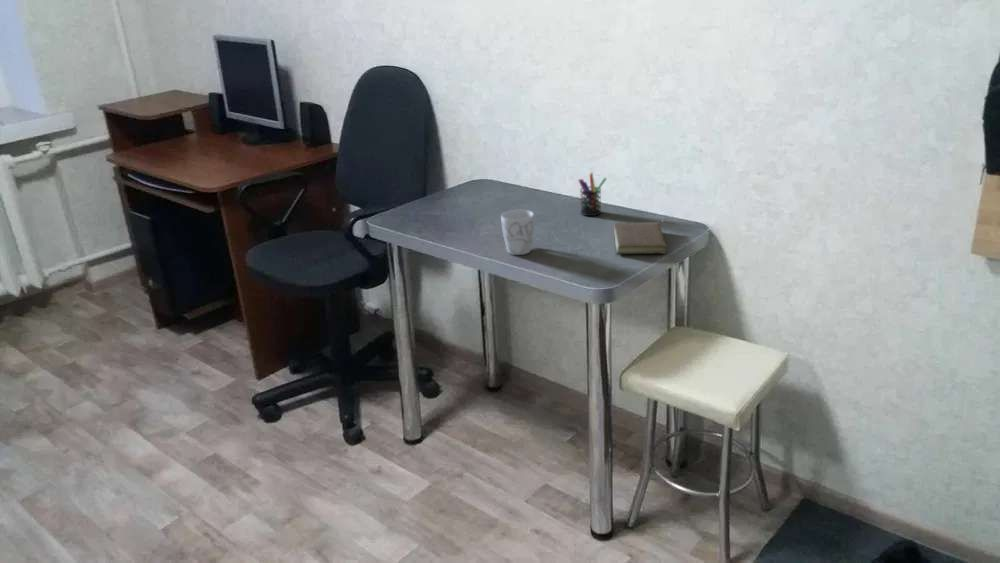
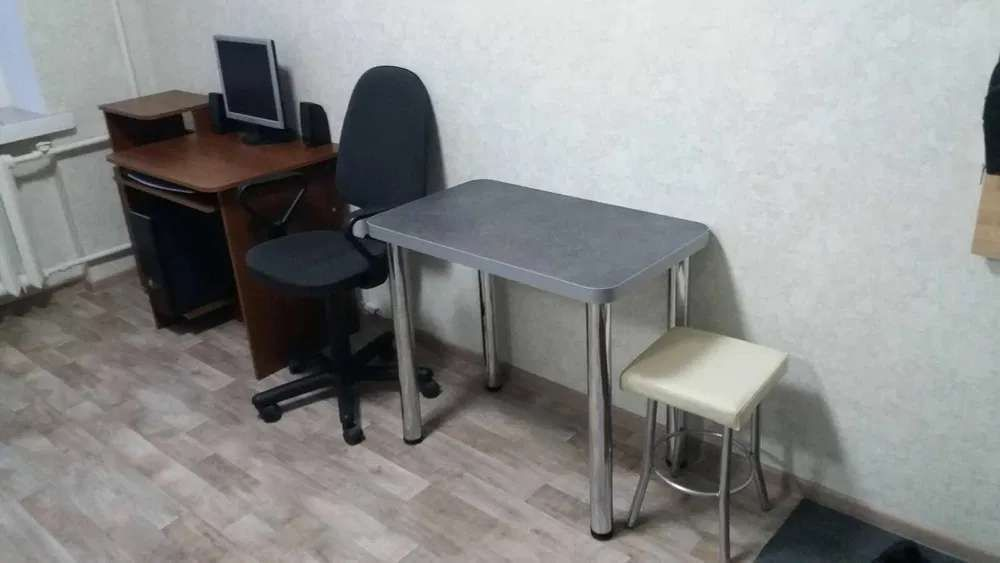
- book (646, 237)
- mug (518, 231)
- pen holder (593, 192)
